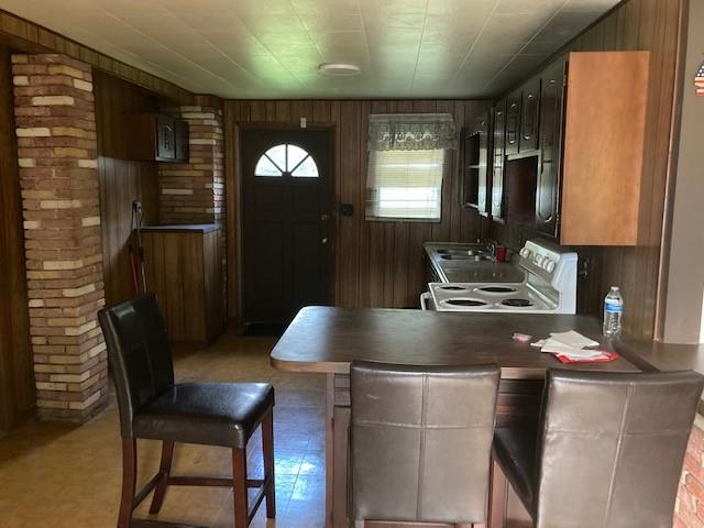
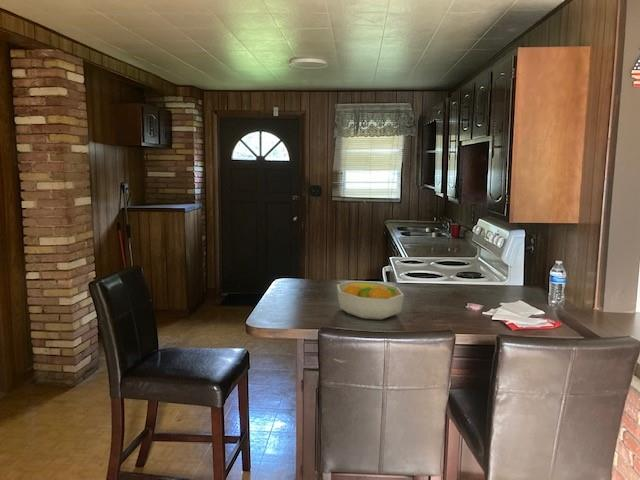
+ fruit bowl (368, 295)
